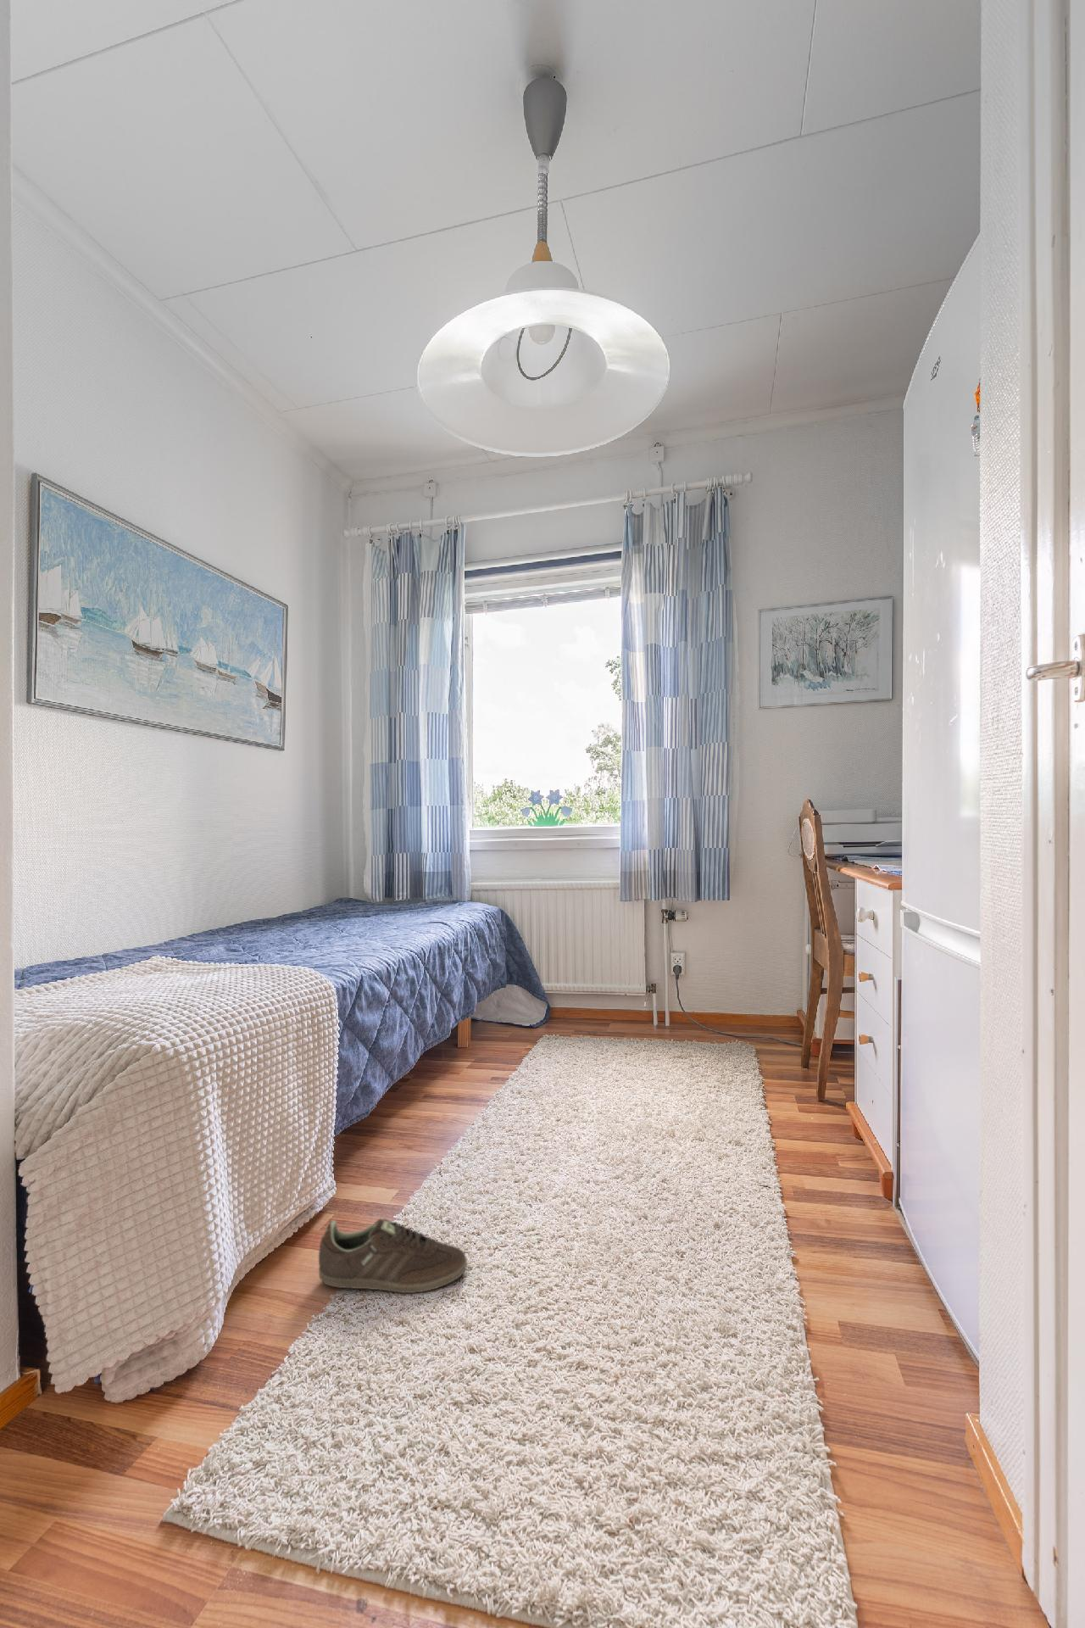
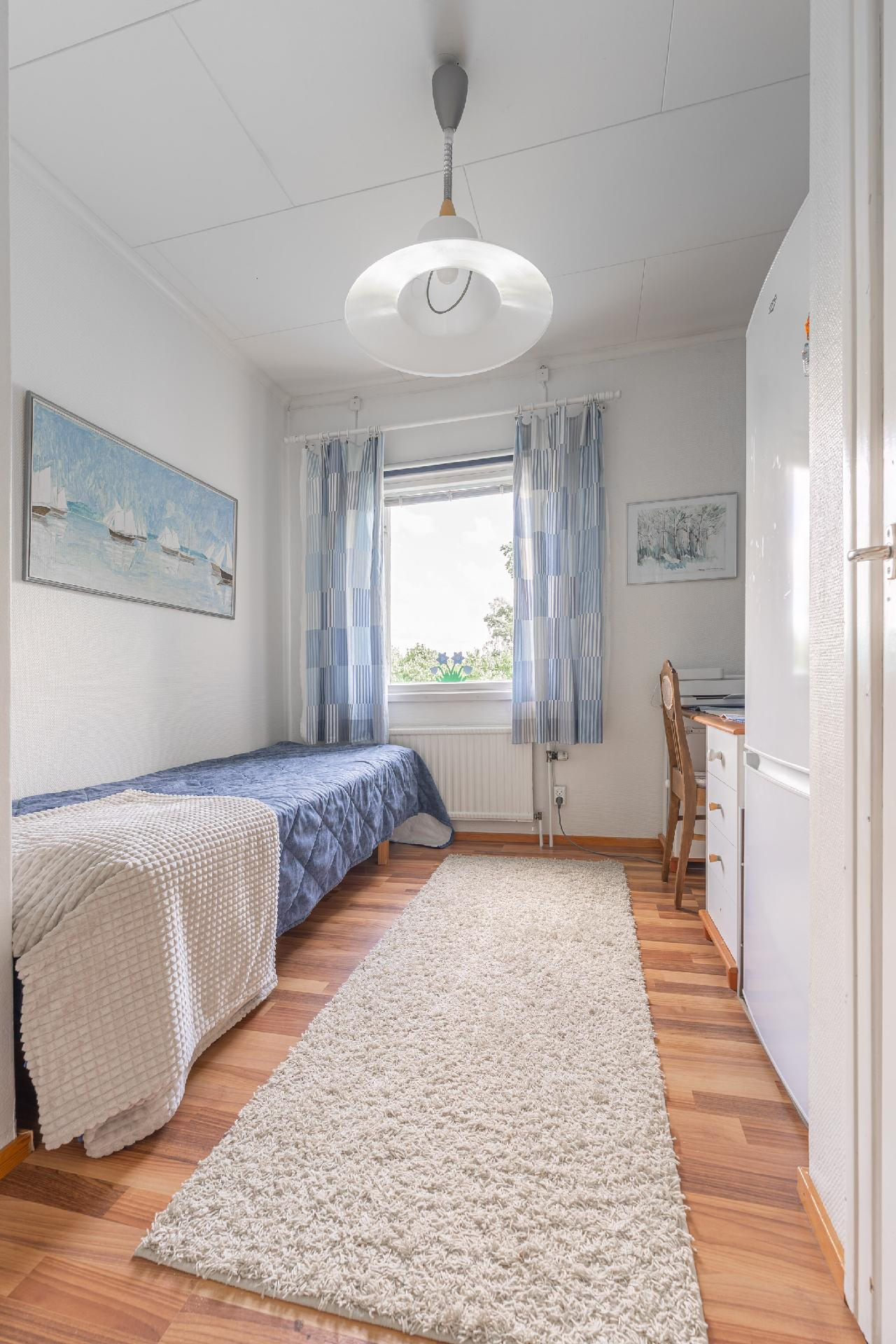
- sneaker (392, 1250)
